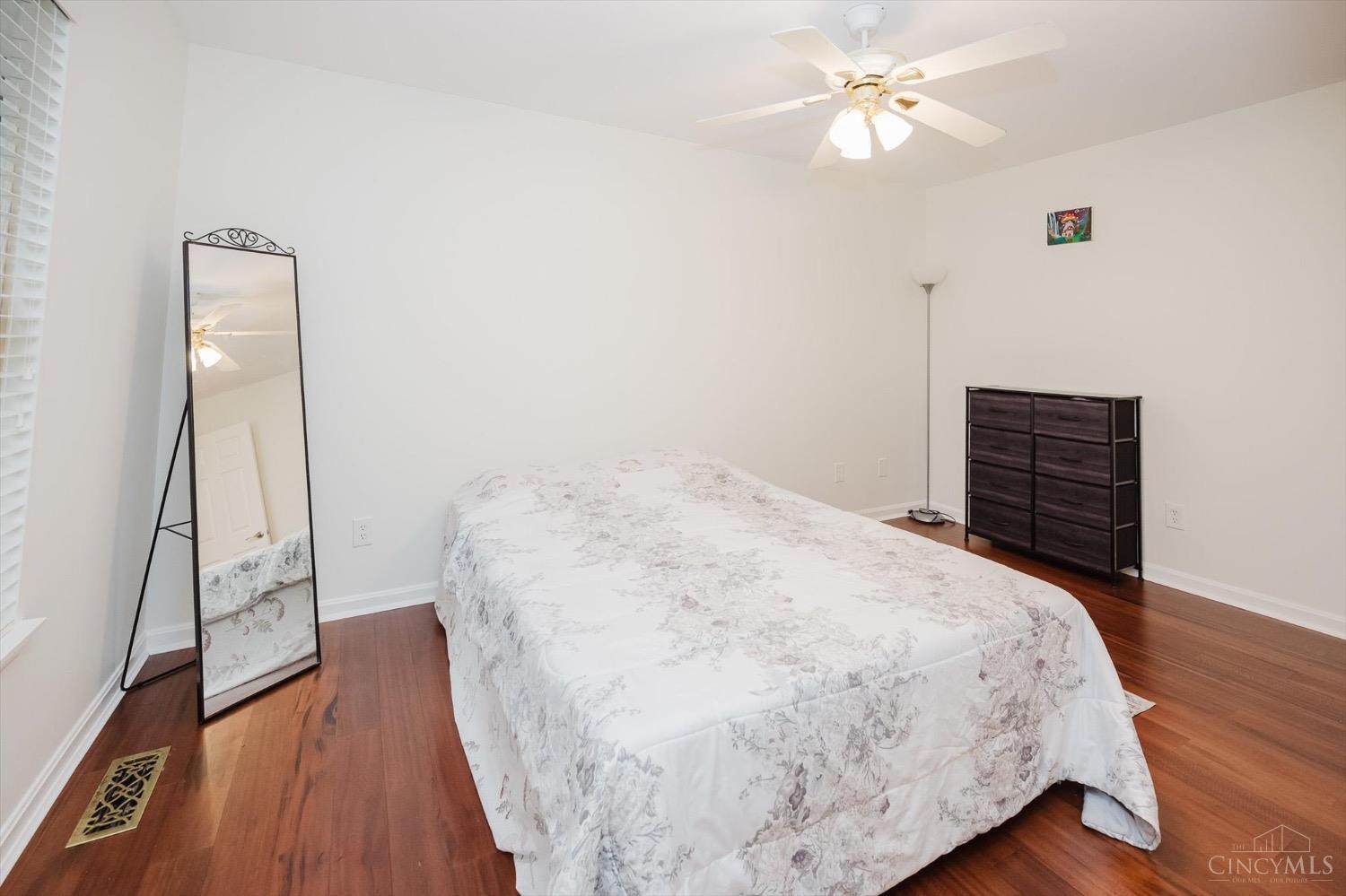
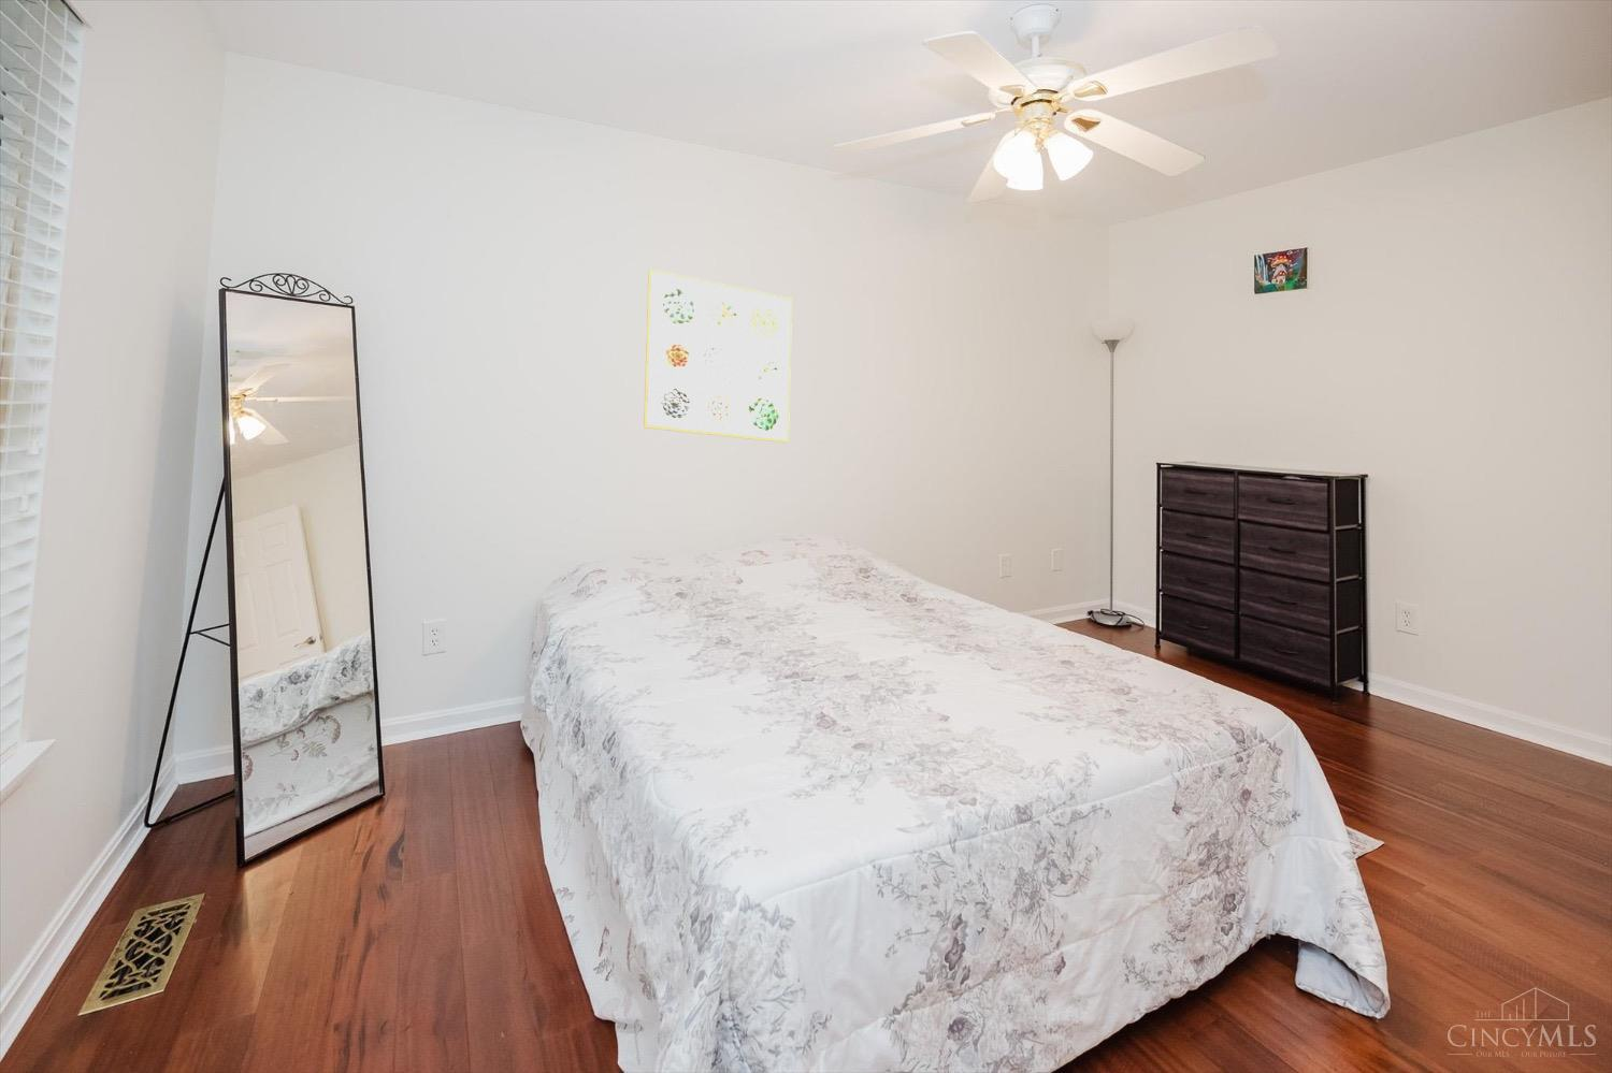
+ wall art (721, 359)
